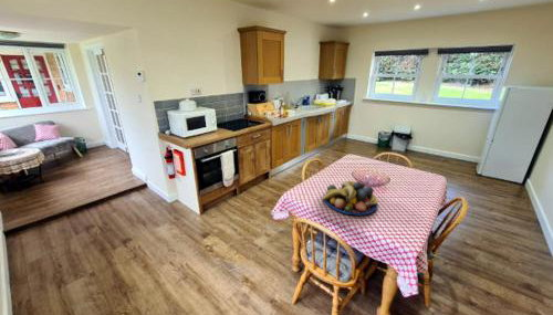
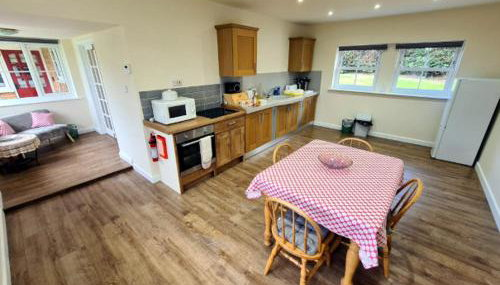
- fruit bowl (351, 192)
